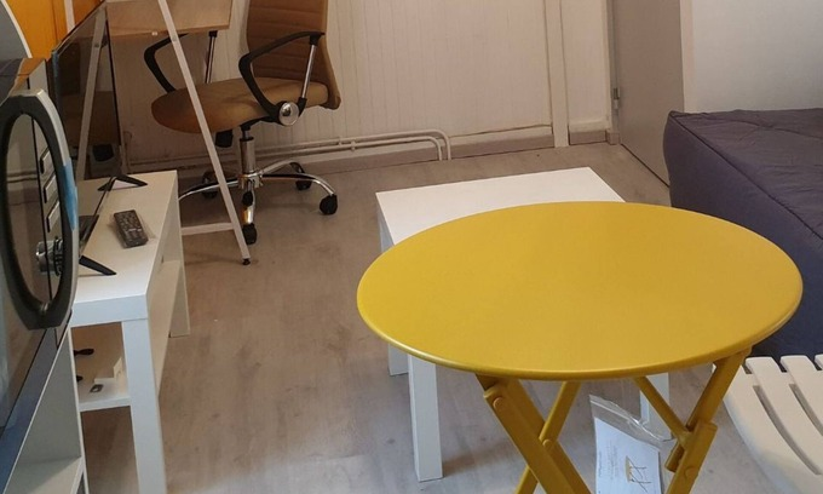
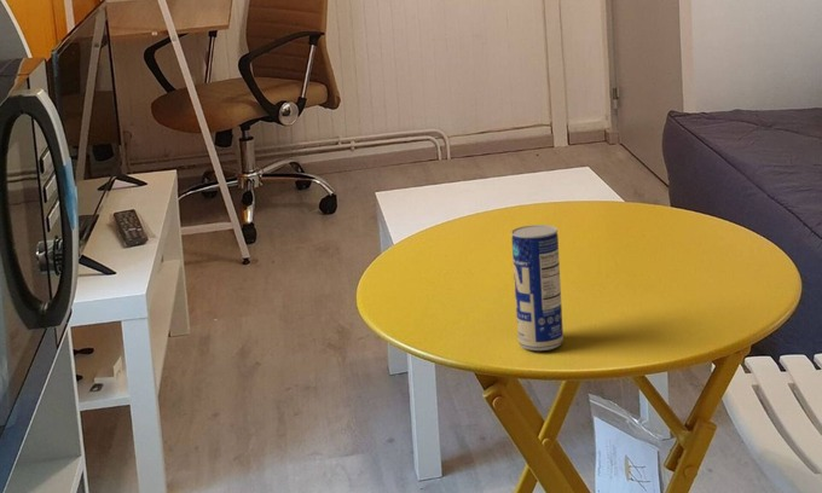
+ beverage can (537, 288)
